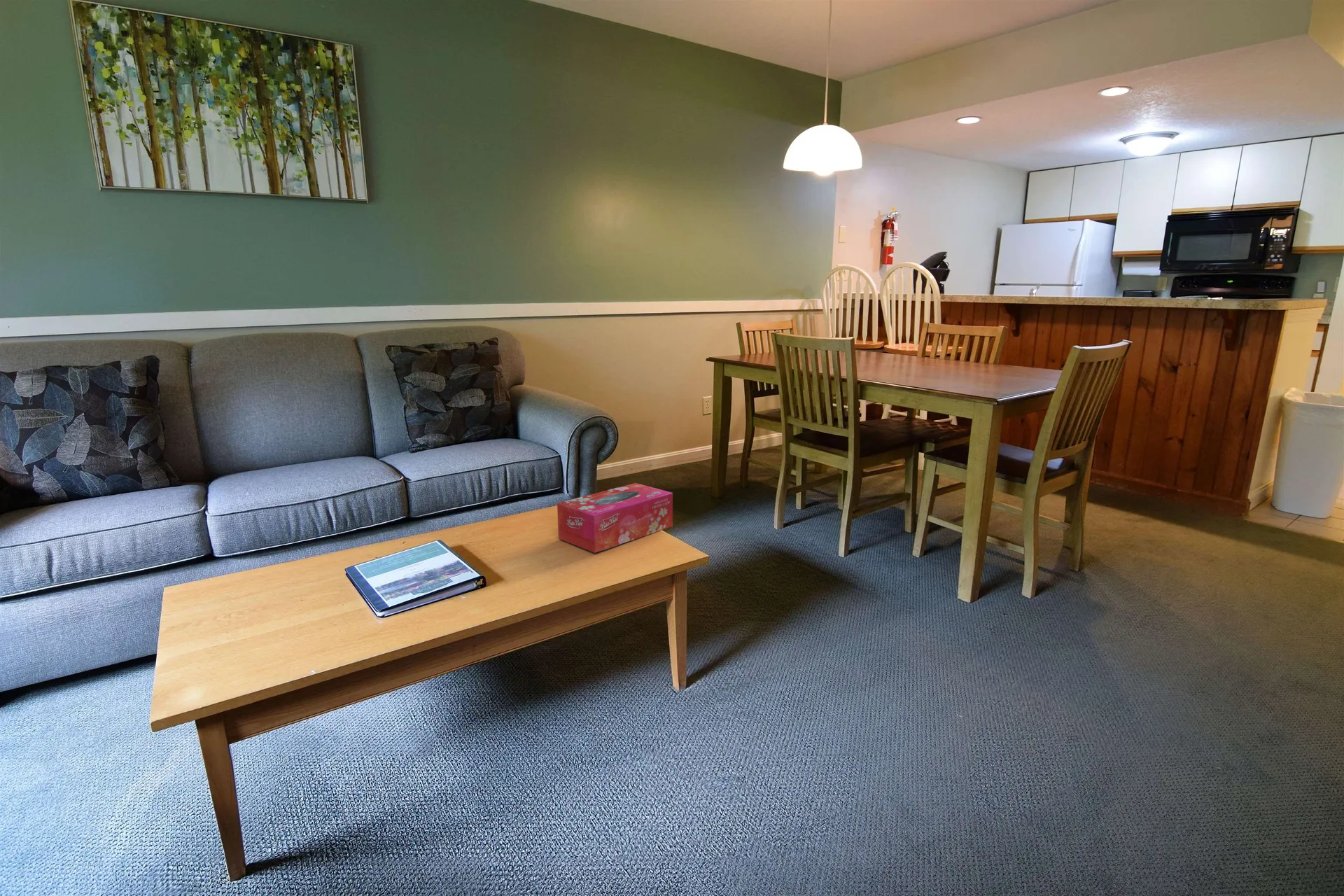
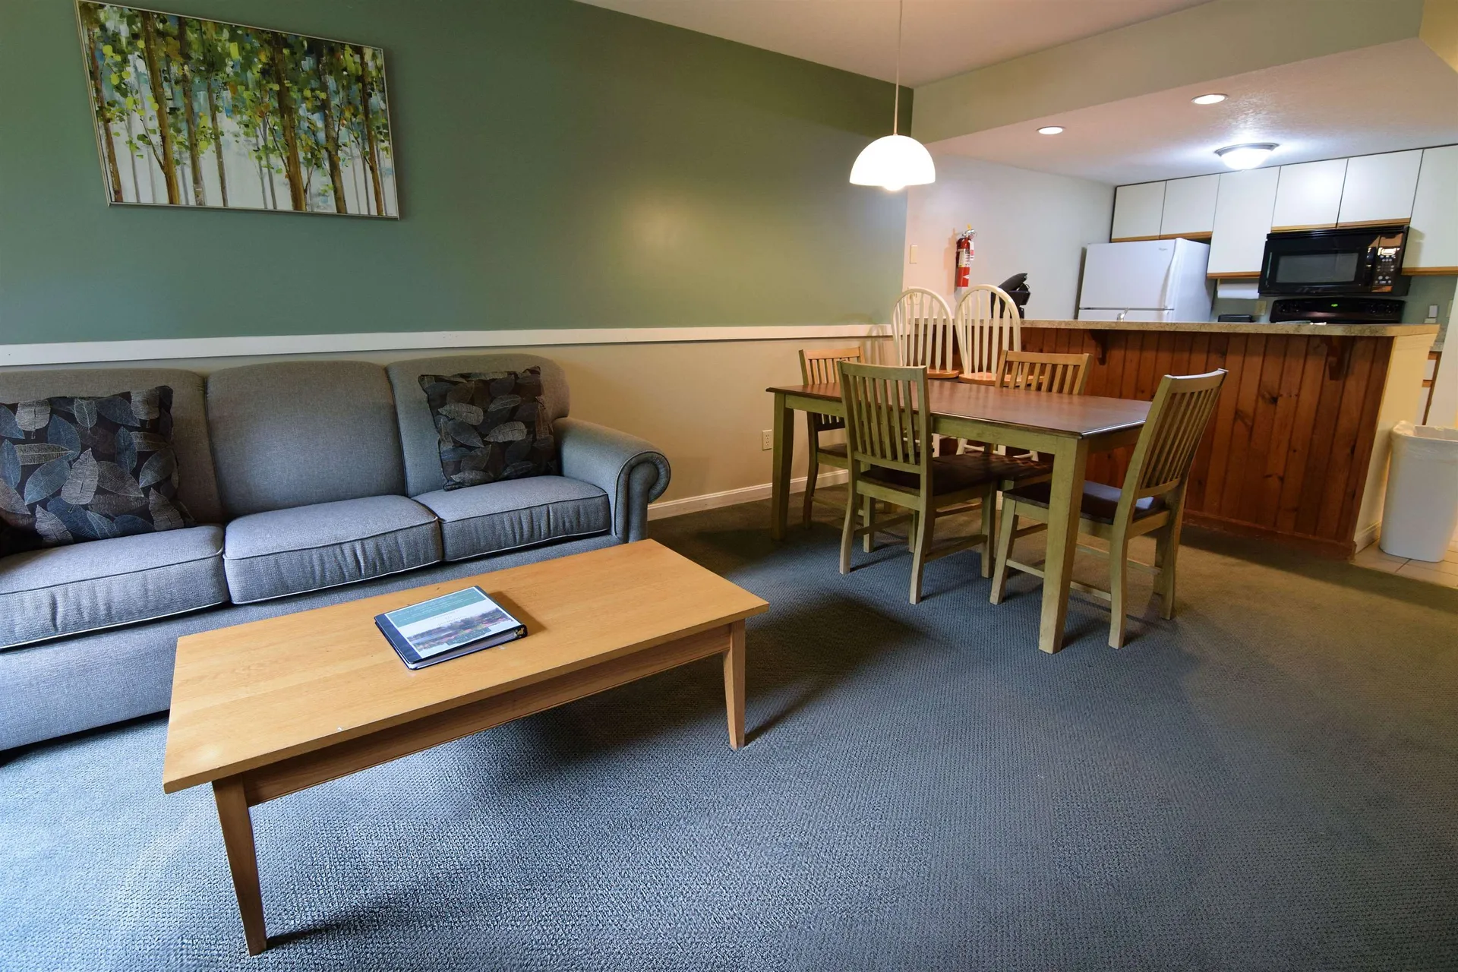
- tissue box (617, 515)
